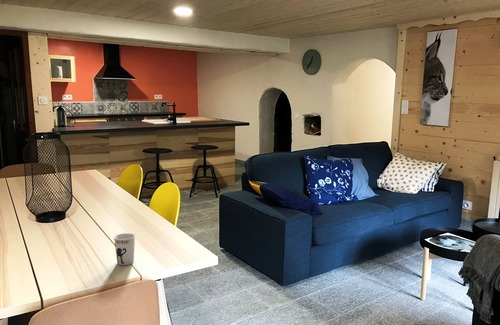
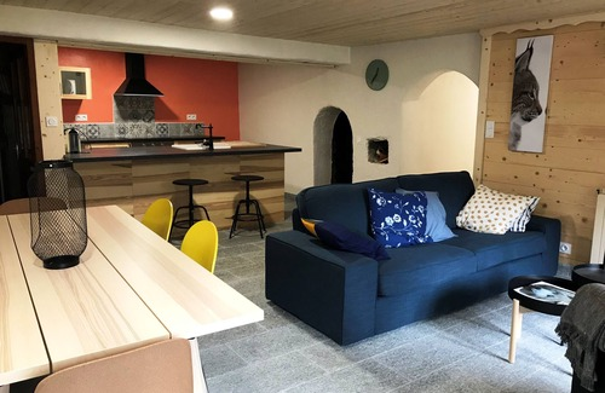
- cup (125, 249)
